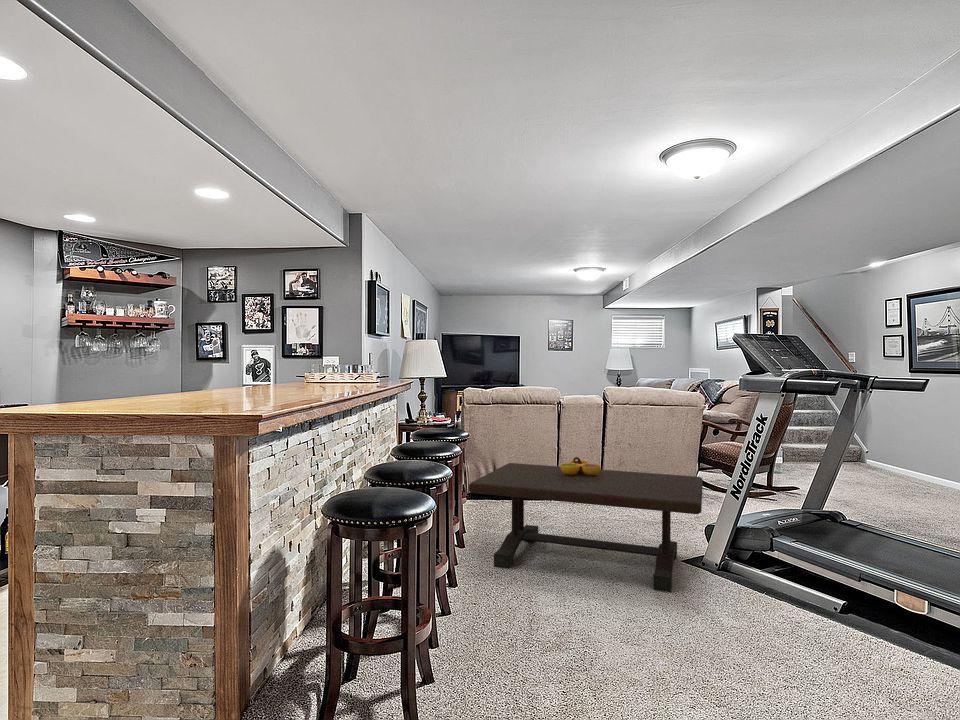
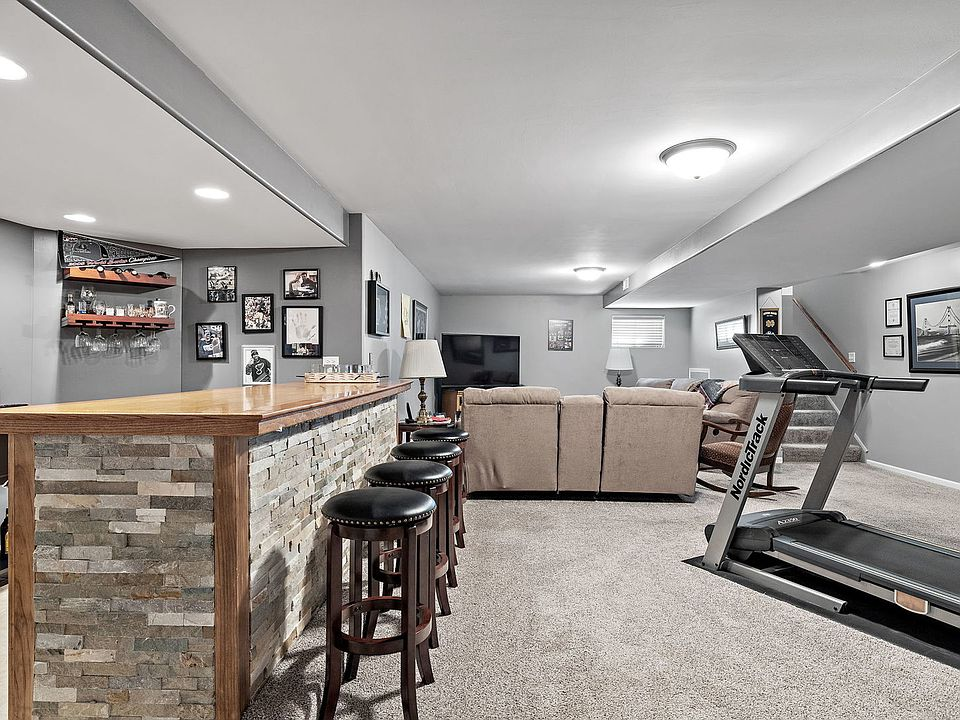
- coffee table (593, 504)
- decorative bowl (579, 464)
